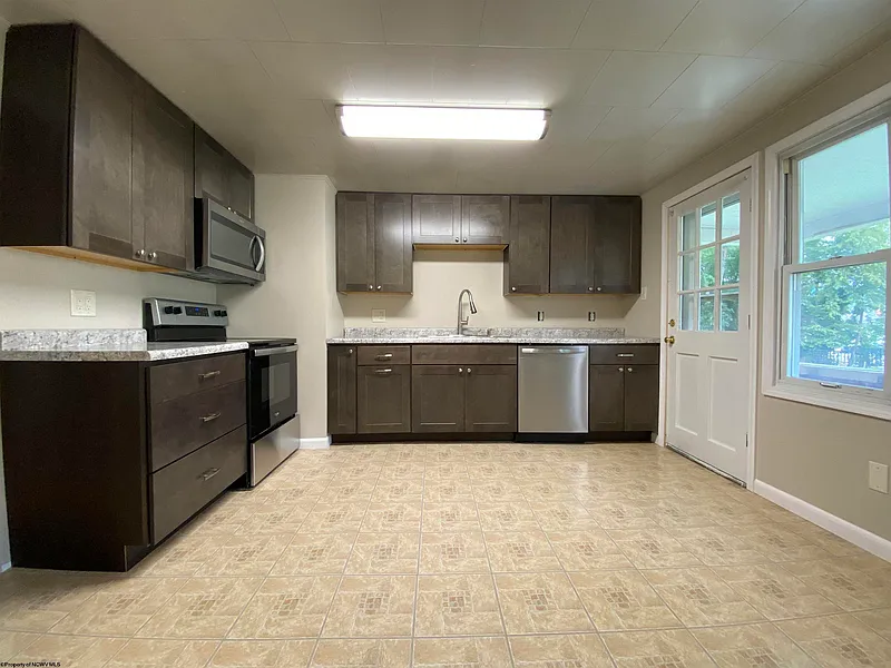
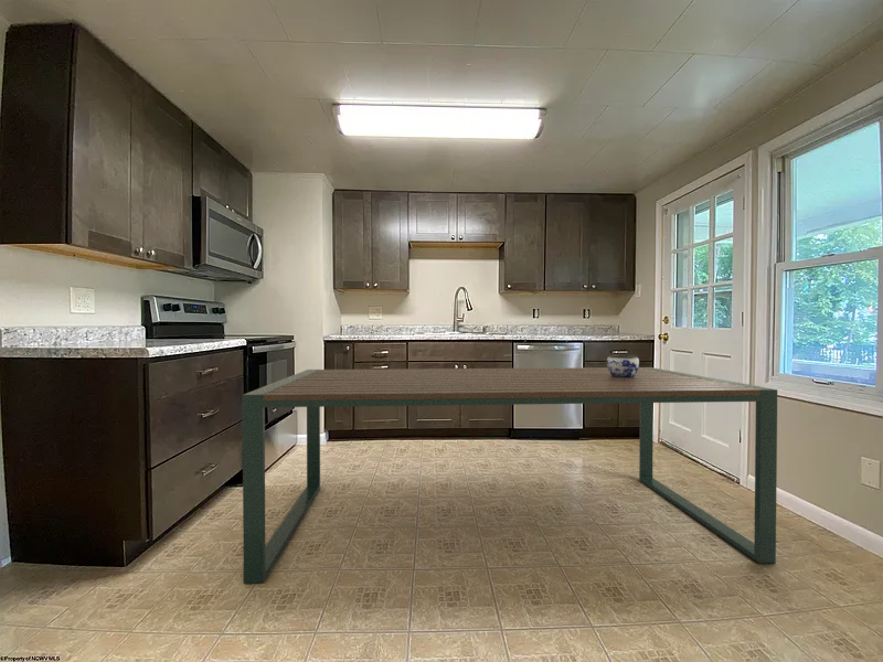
+ dining table (498, 404)
+ jar (623, 365)
